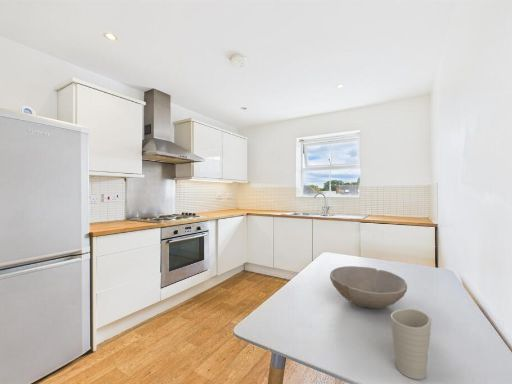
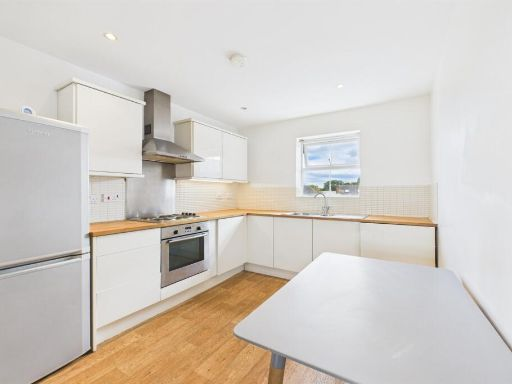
- cup (410, 341)
- bowl (366, 289)
